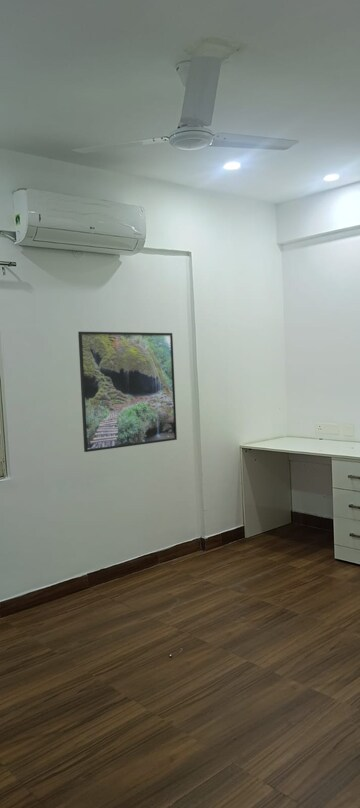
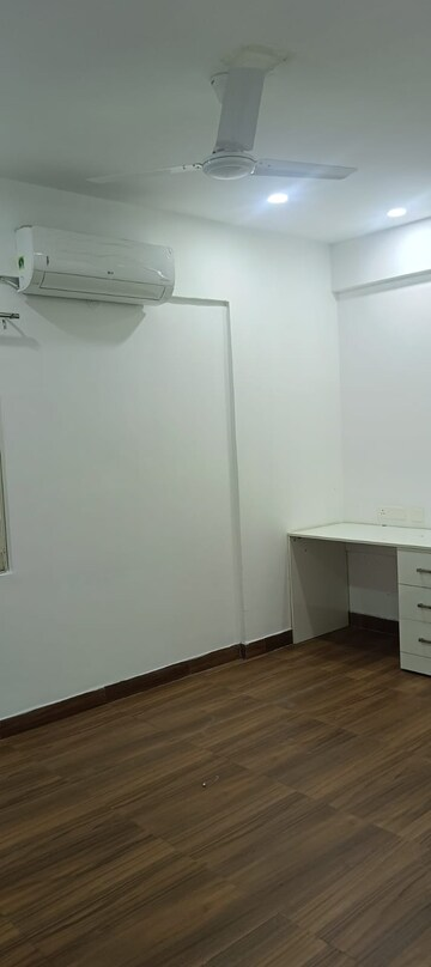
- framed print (130, 389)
